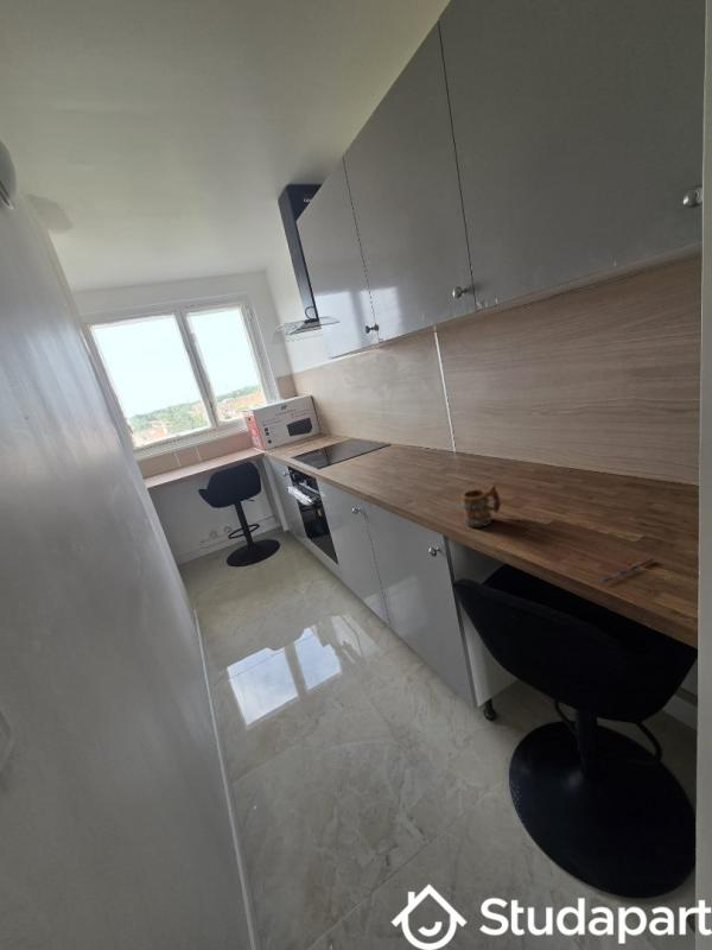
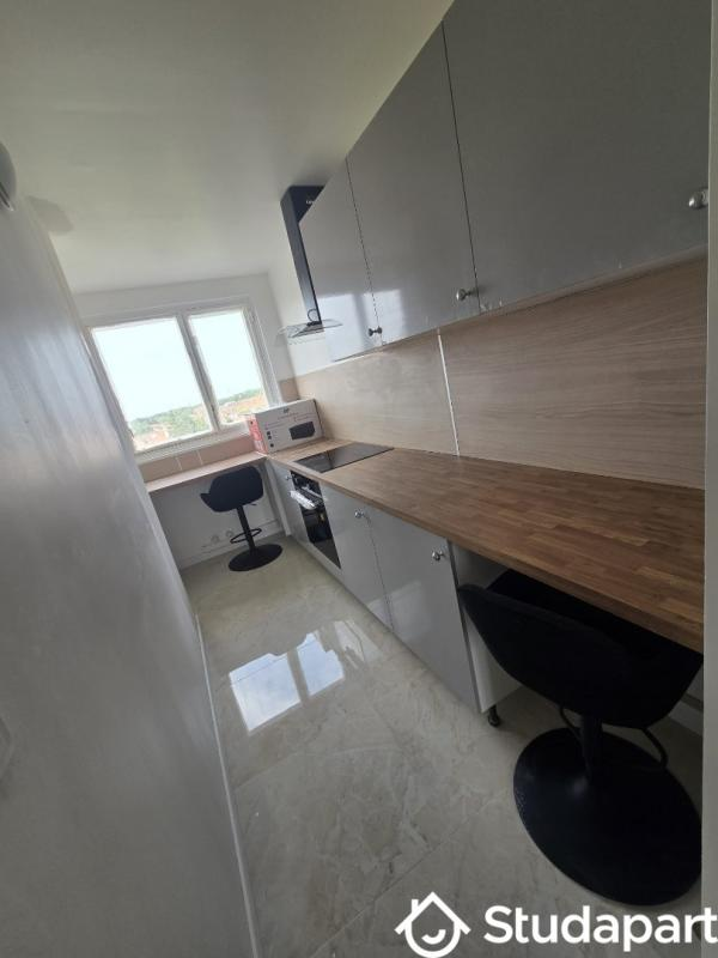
- pen (627, 570)
- mug (481, 505)
